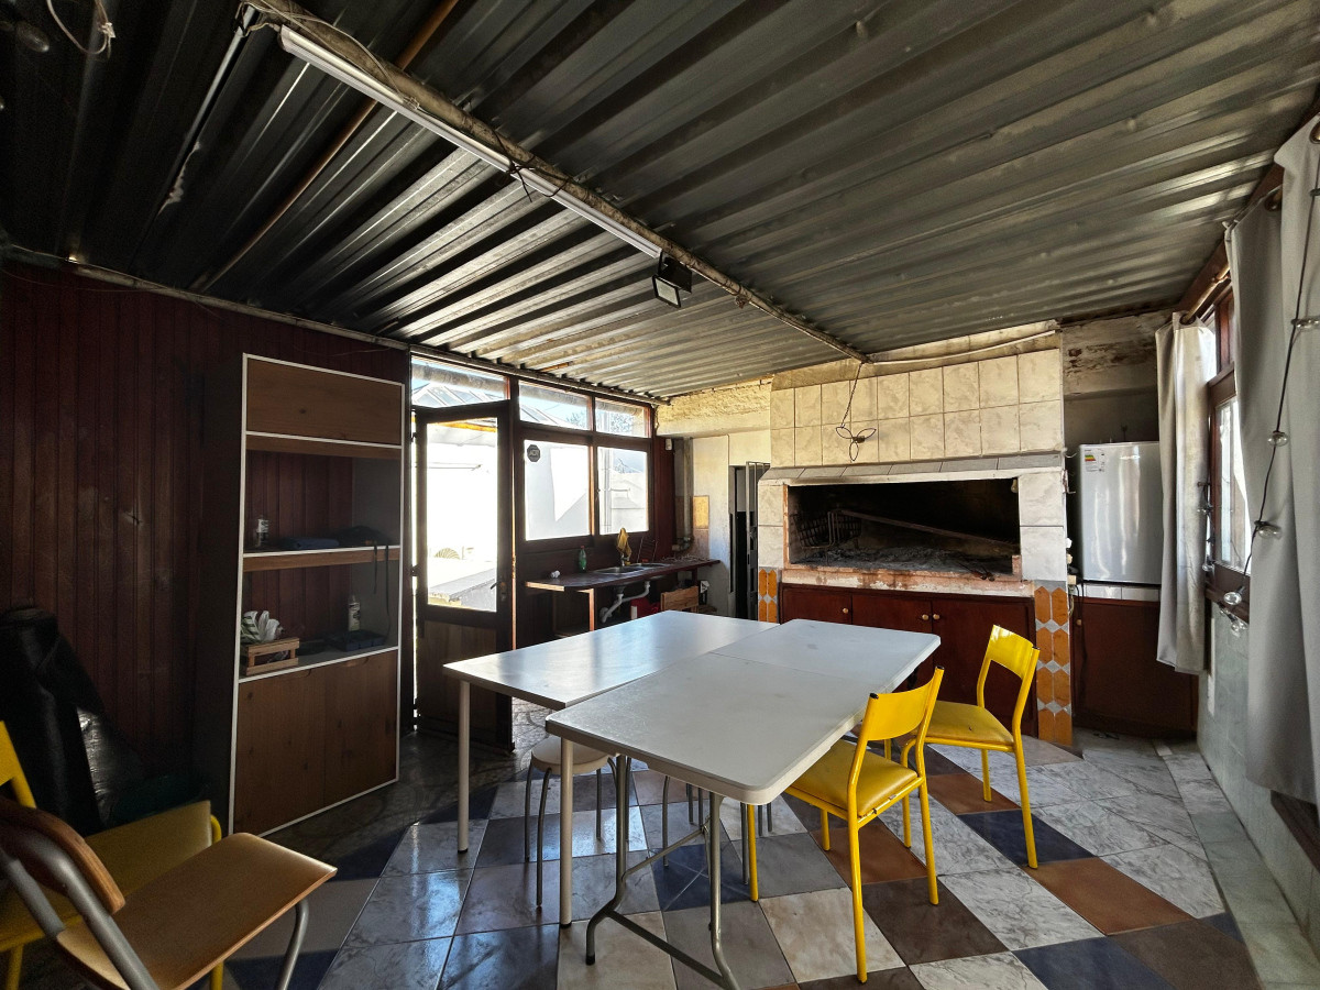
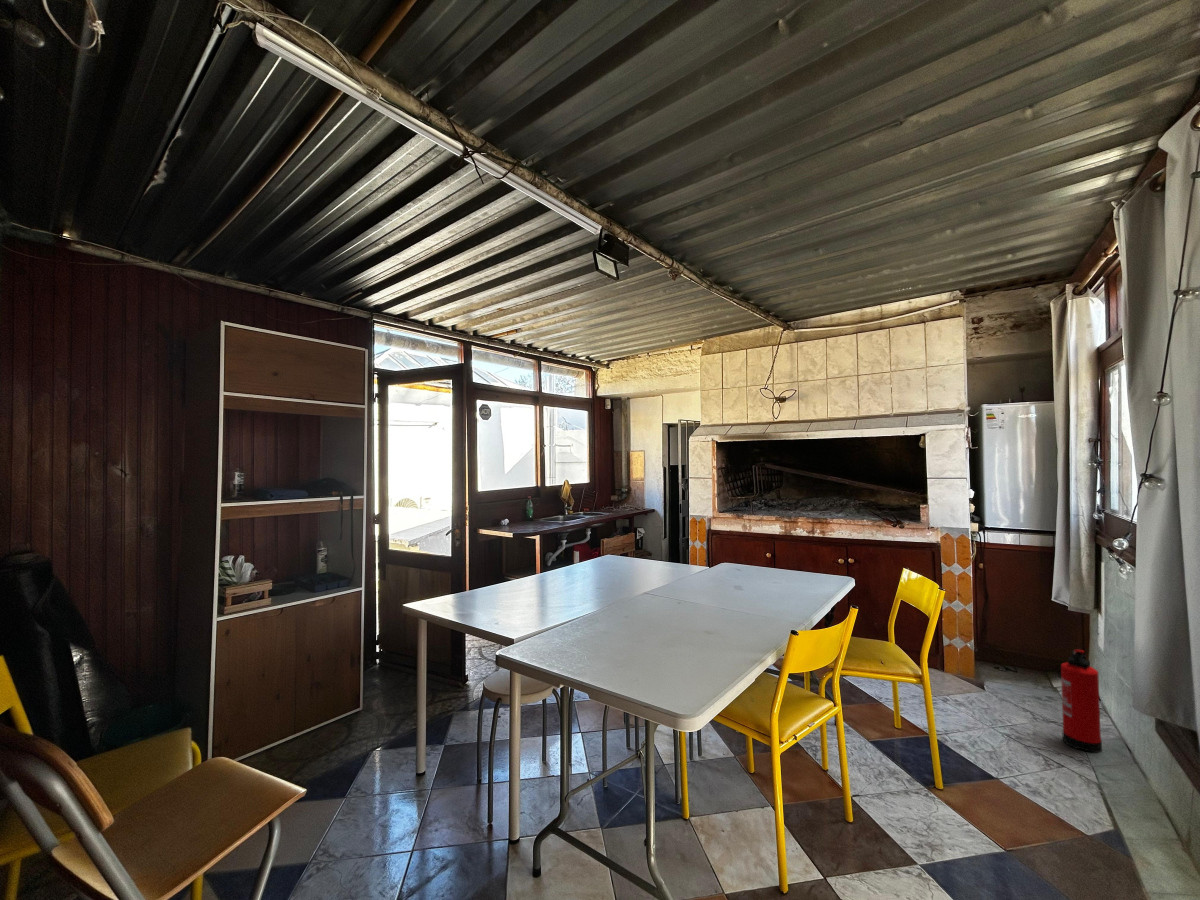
+ fire extinguisher (1078, 691)
